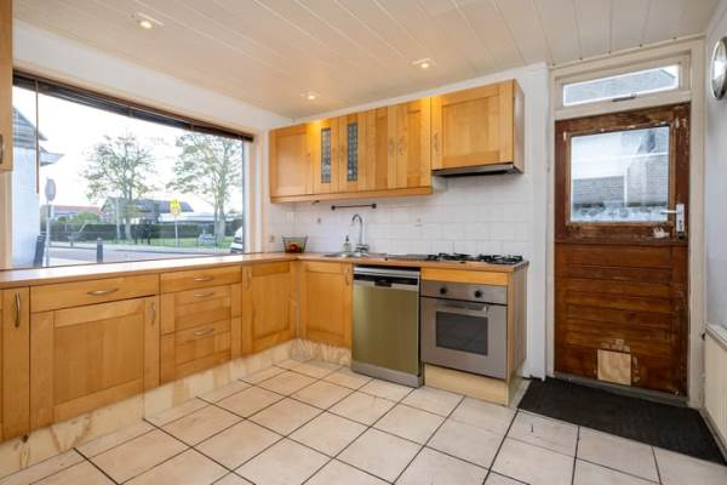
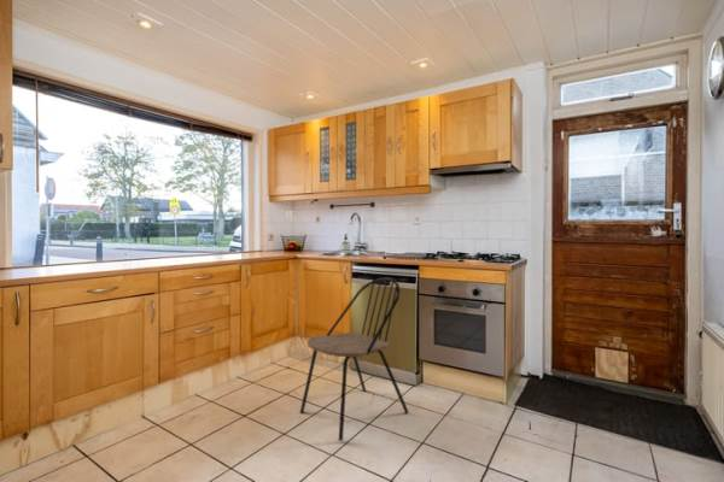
+ dining chair (354, 346)
